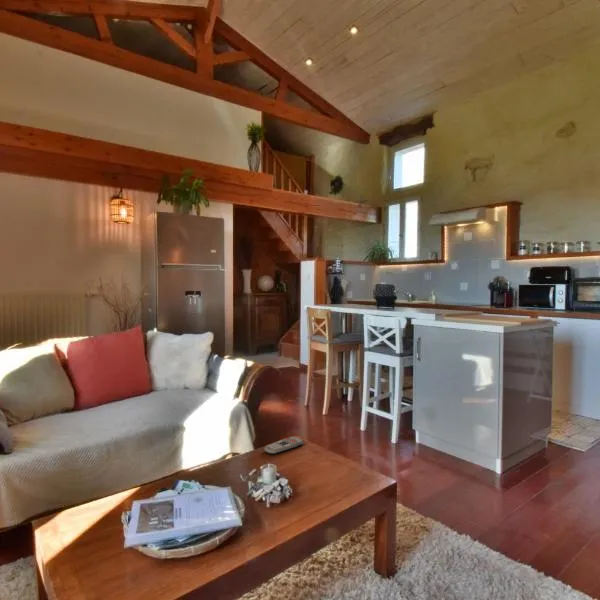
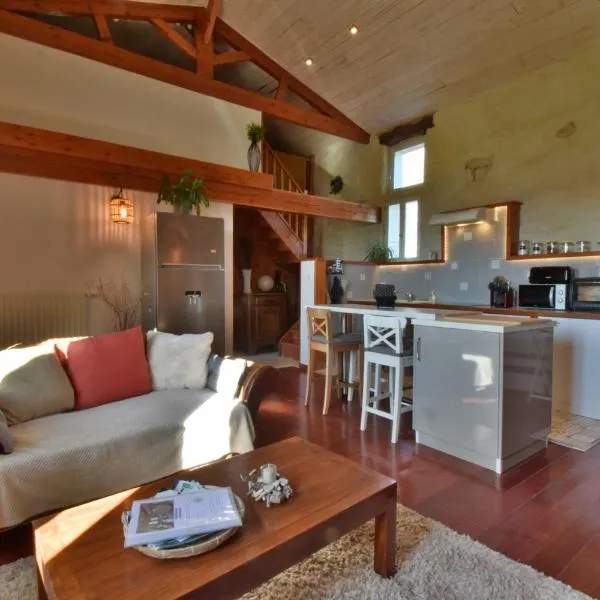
- remote control (283, 445)
